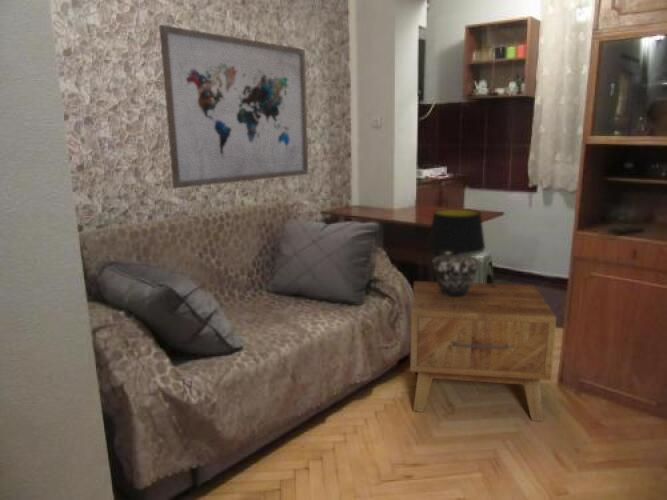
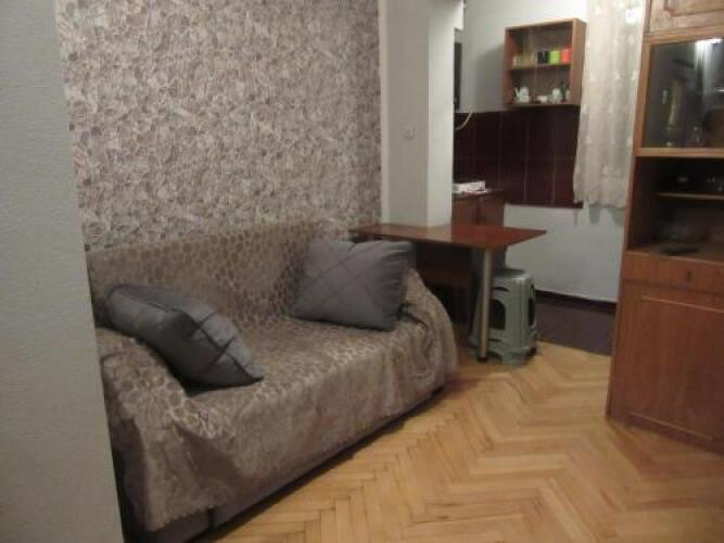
- table lamp (455, 253)
- side table (474, 346)
- wall art (245, 111)
